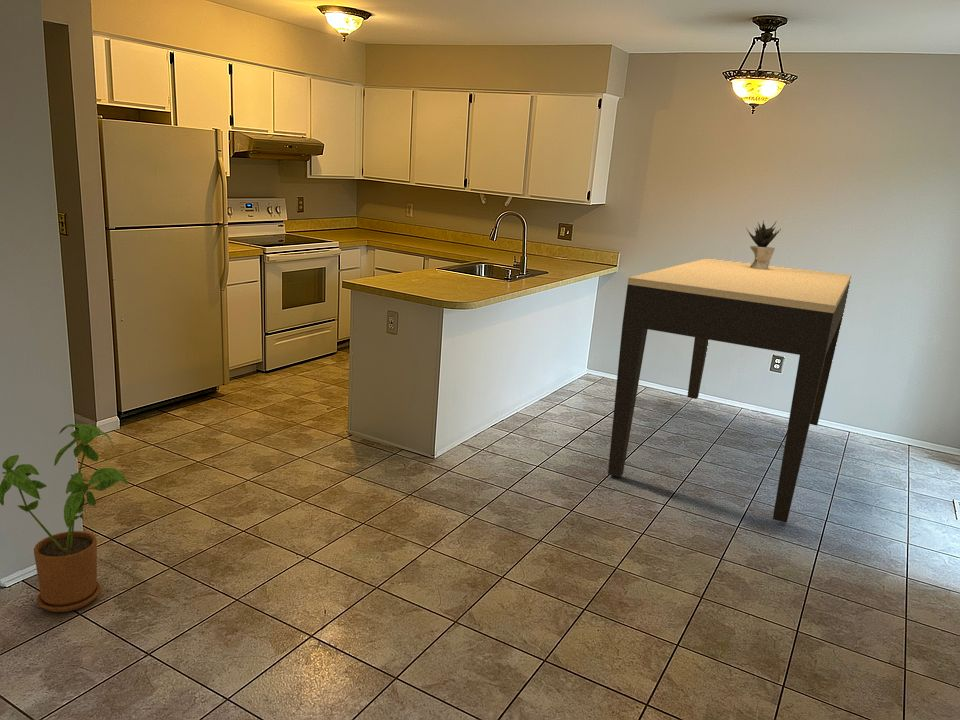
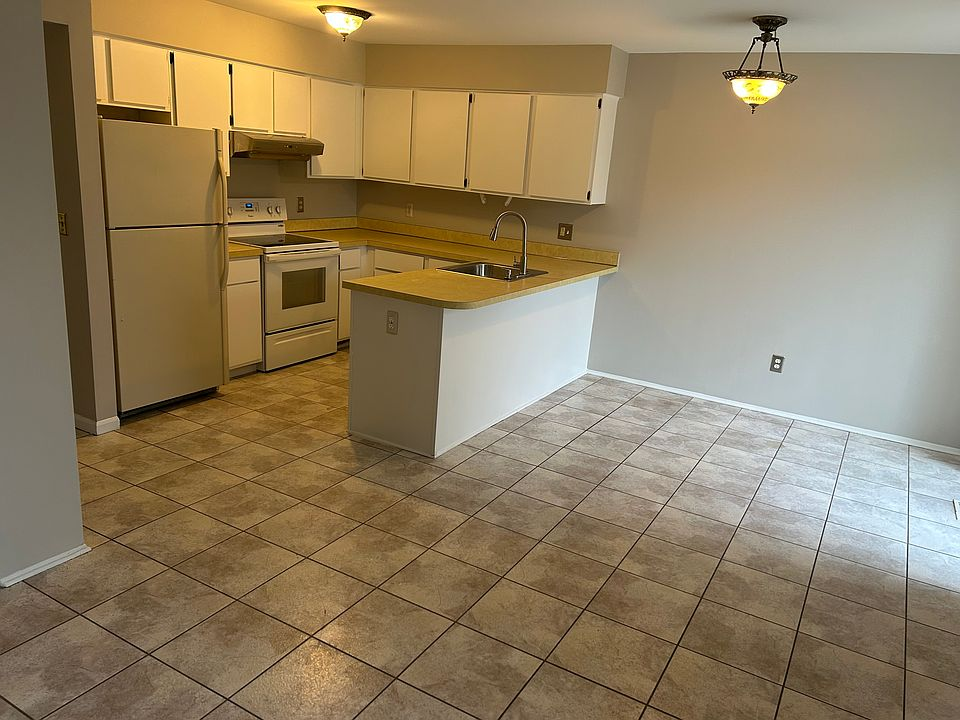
- potted plant (762, 243)
- house plant (73, 517)
- dining table (744, 345)
